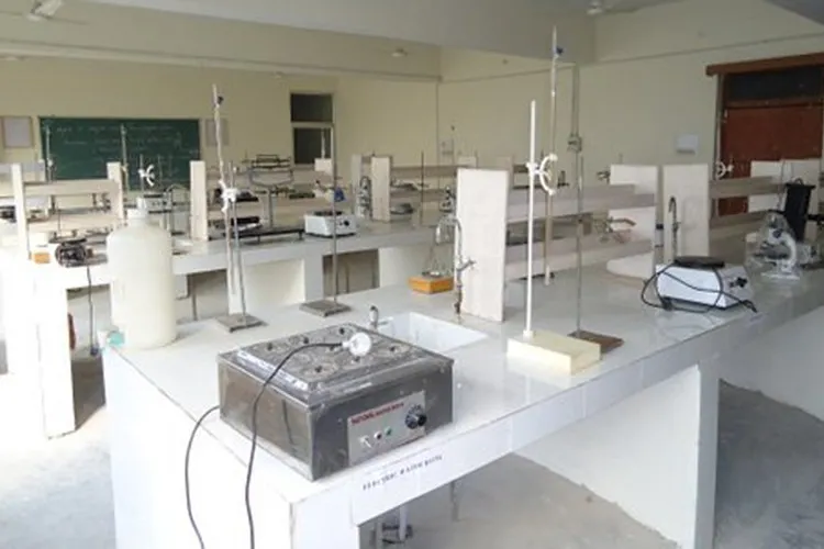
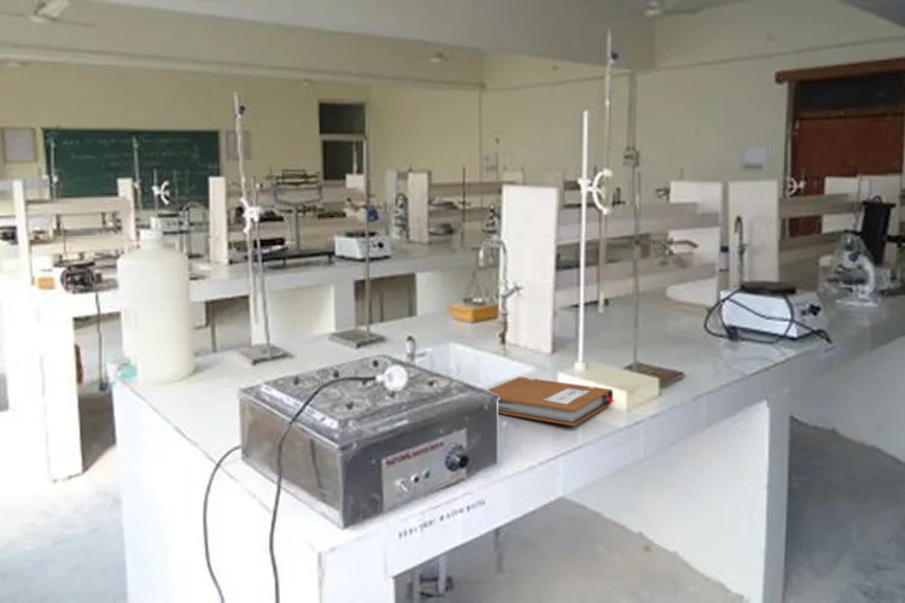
+ notebook (548, 398)
